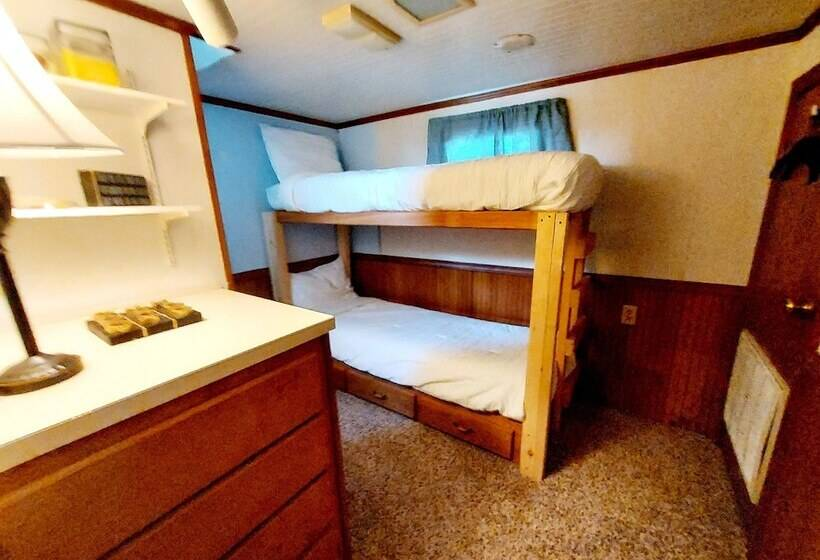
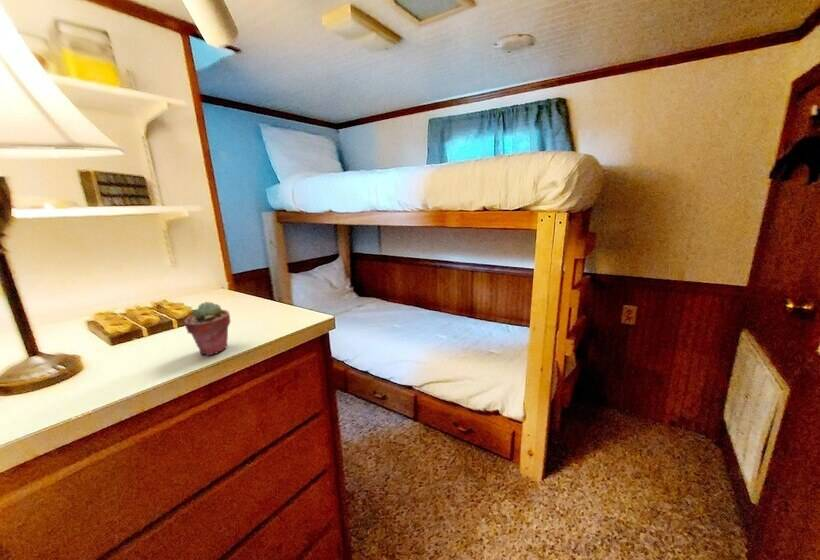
+ potted succulent (209, 326)
